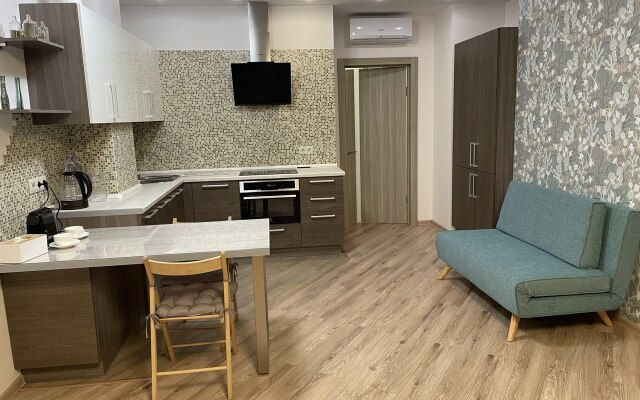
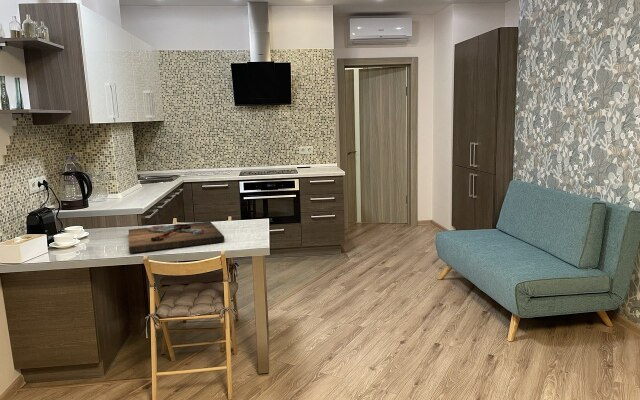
+ cutting board (173, 231)
